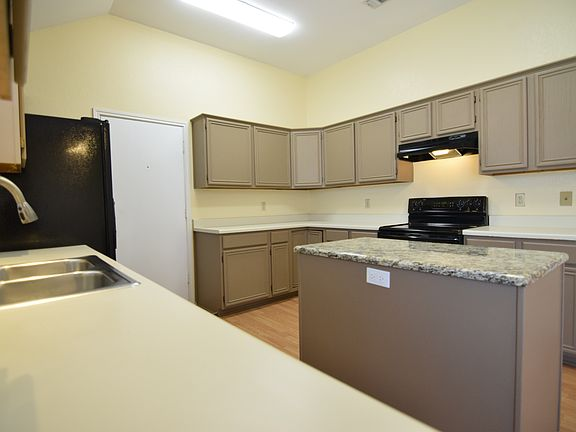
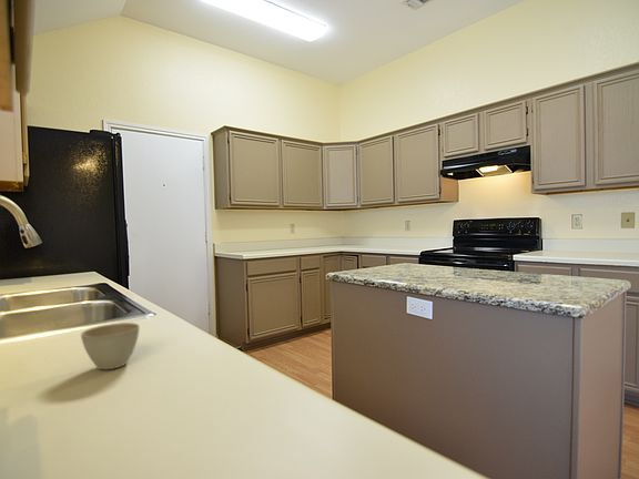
+ flower pot (111, 347)
